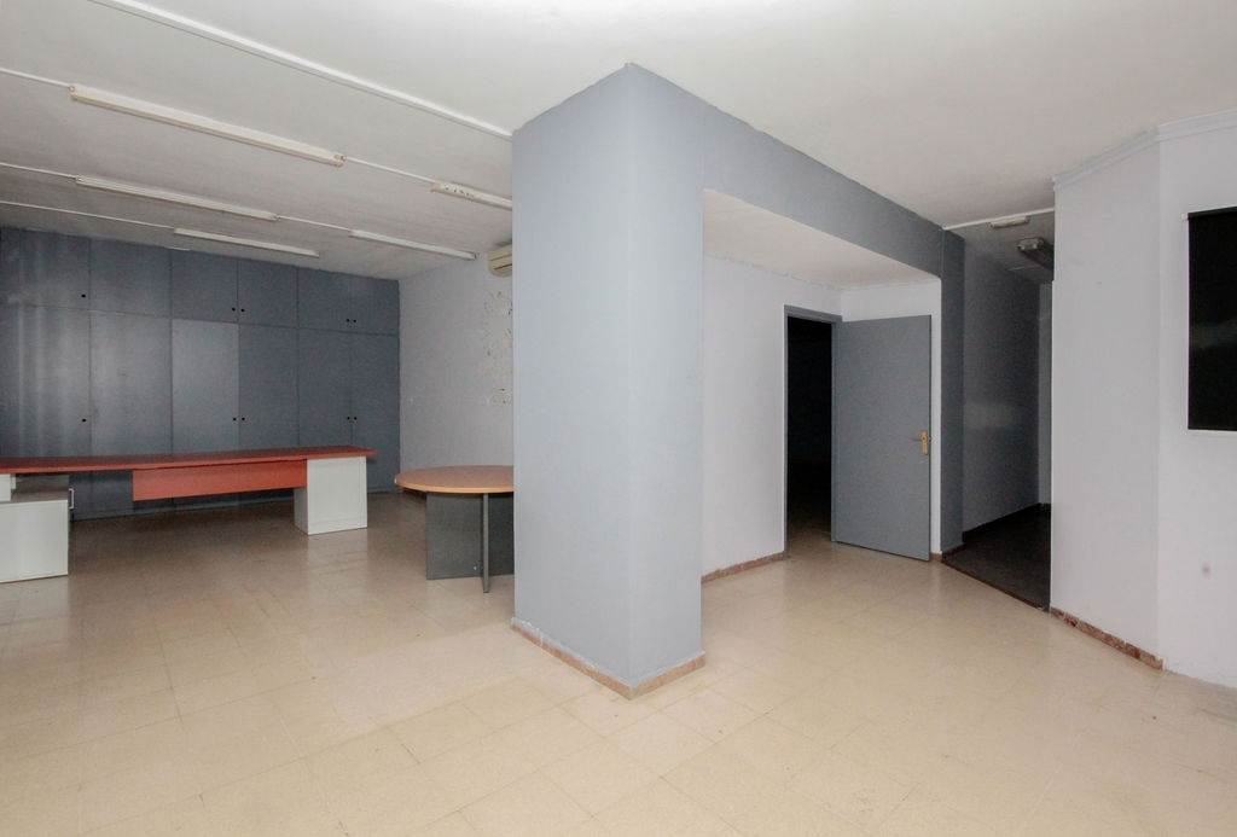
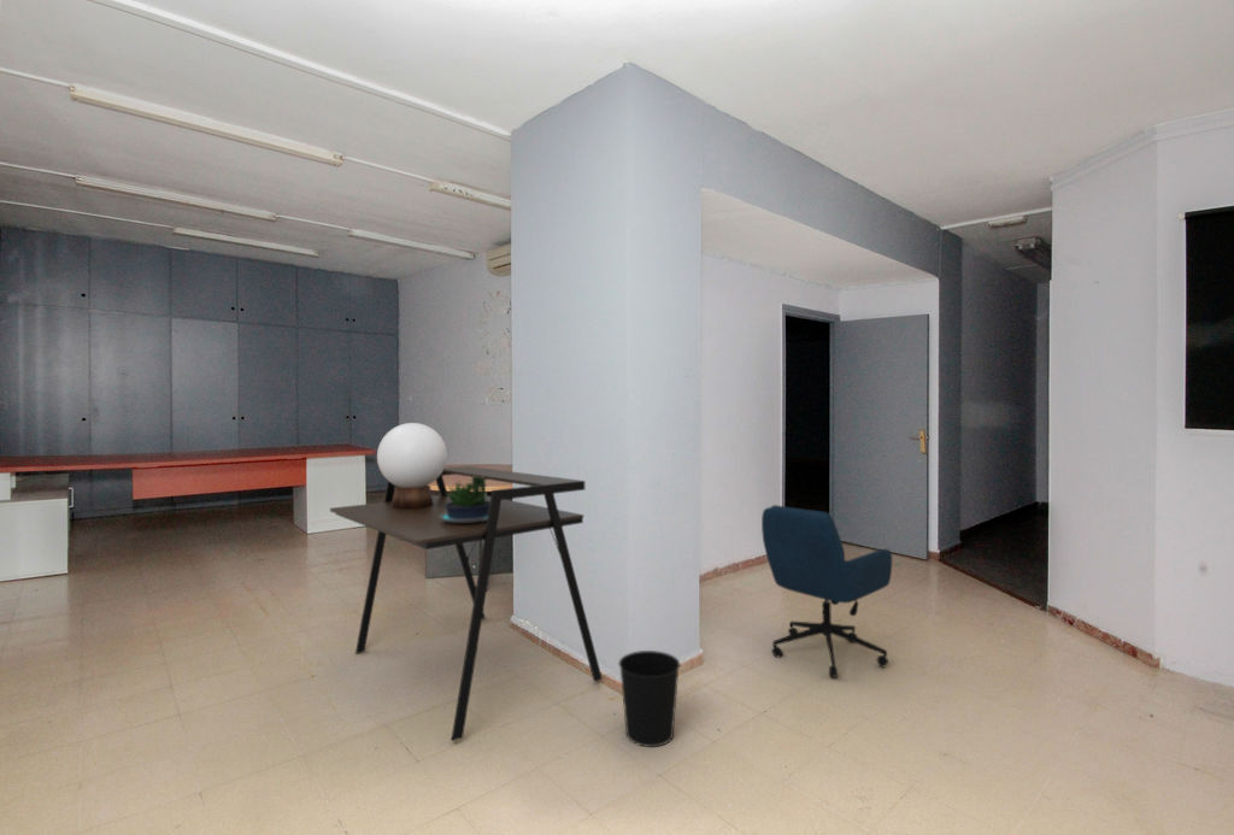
+ potted plant (469, 498)
+ desk (464, 574)
+ office chair (824, 578)
+ wastebasket (650, 698)
+ table lamp (412, 464)
